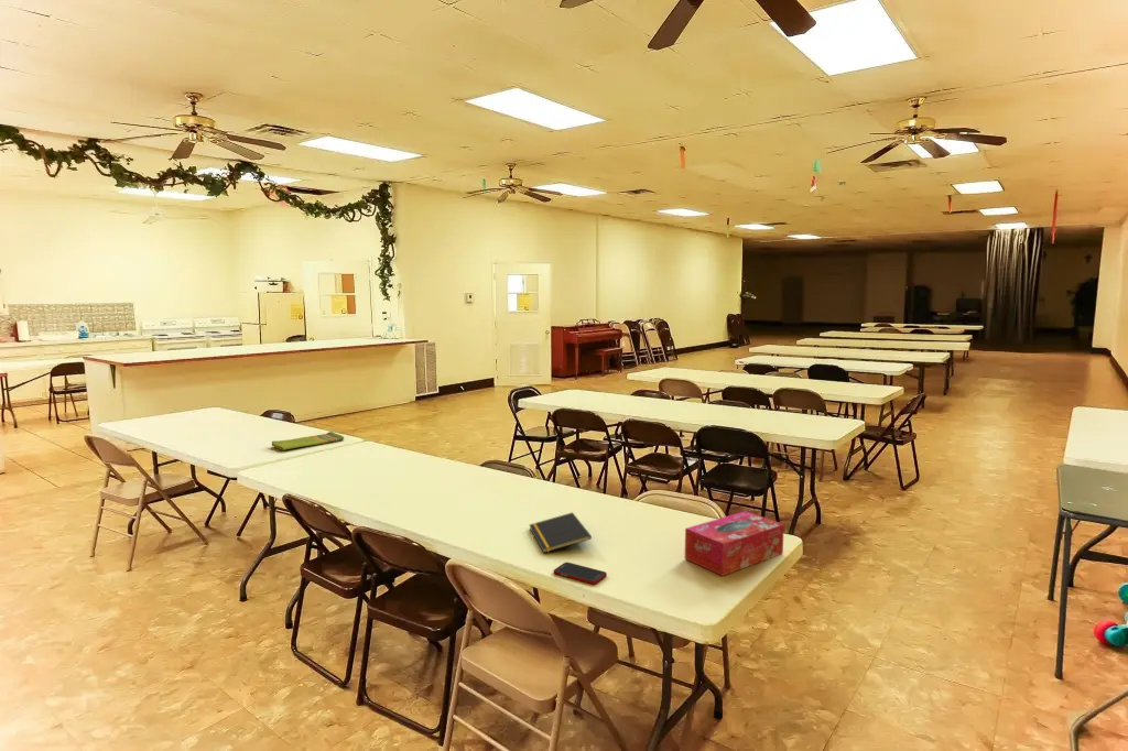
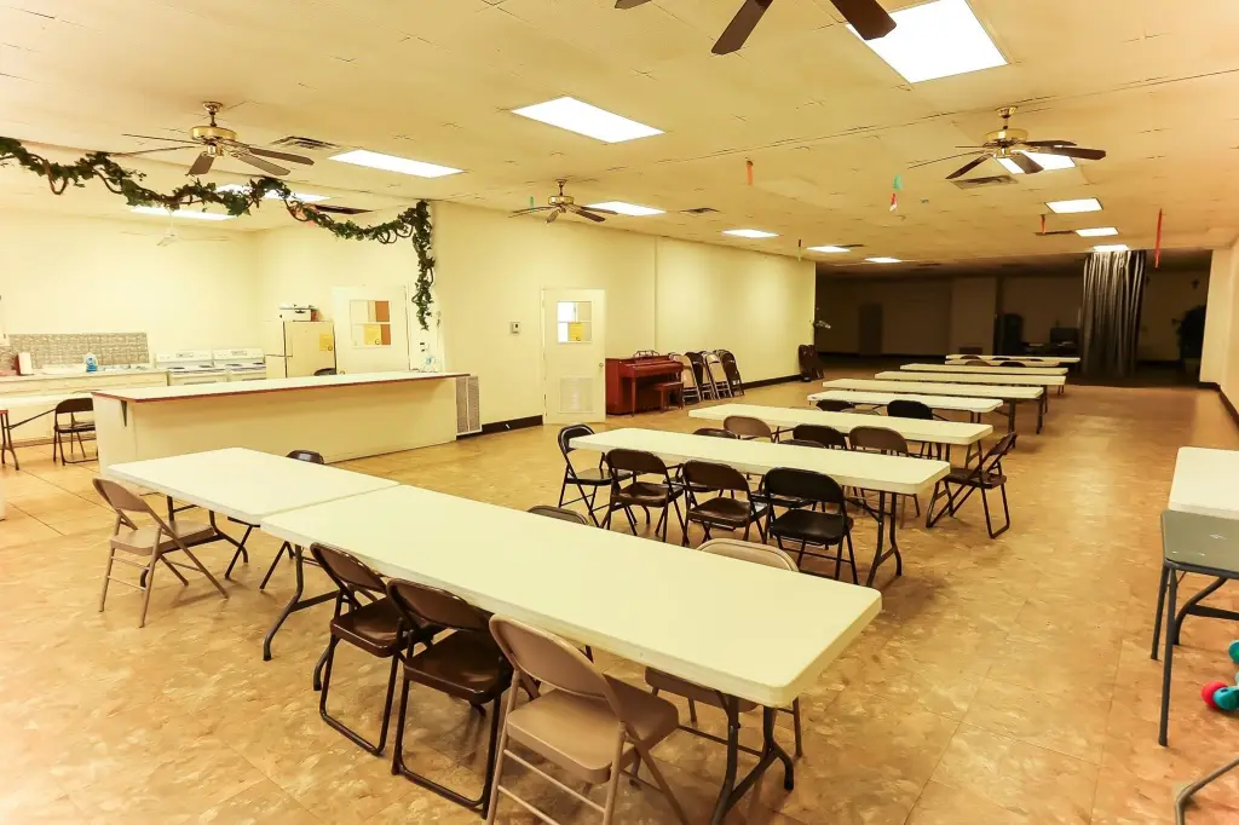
- notepad (558, 531)
- tissue box (735, 541)
- cell phone (579, 573)
- dish towel (308, 440)
